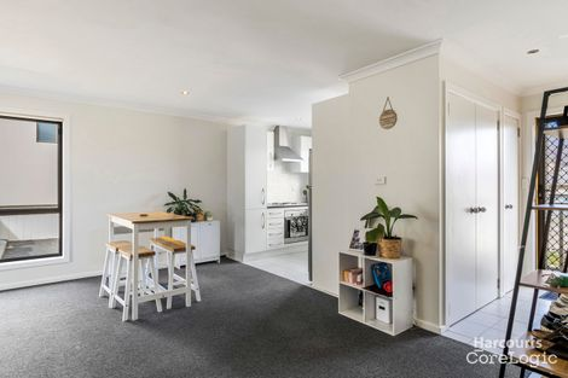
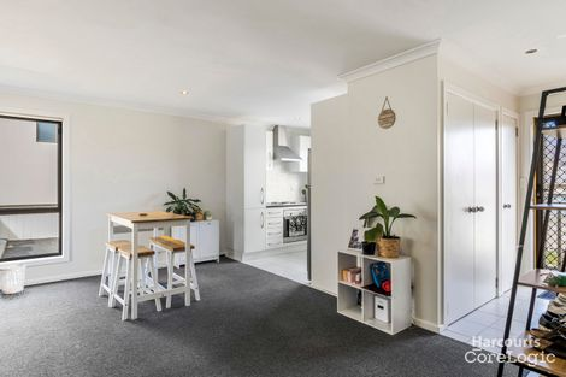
+ wastebasket (12, 278)
